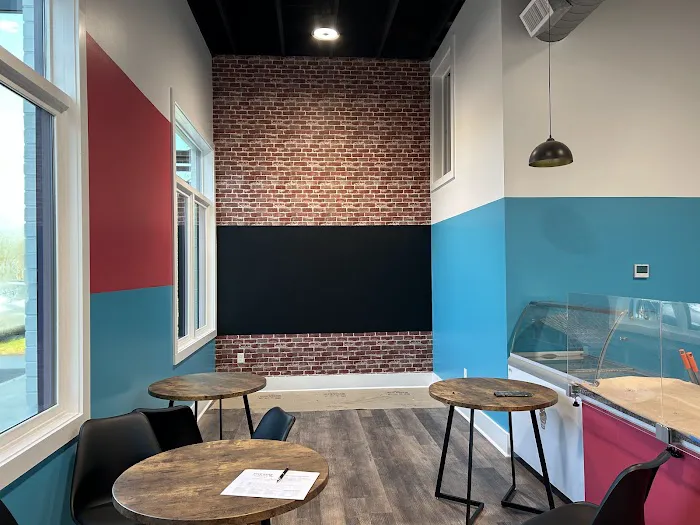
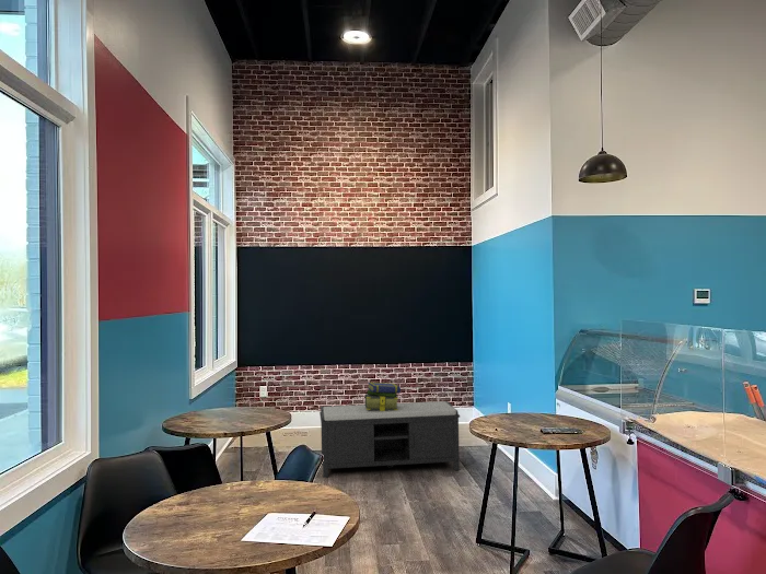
+ stack of books (382, 395)
+ bench (388, 437)
